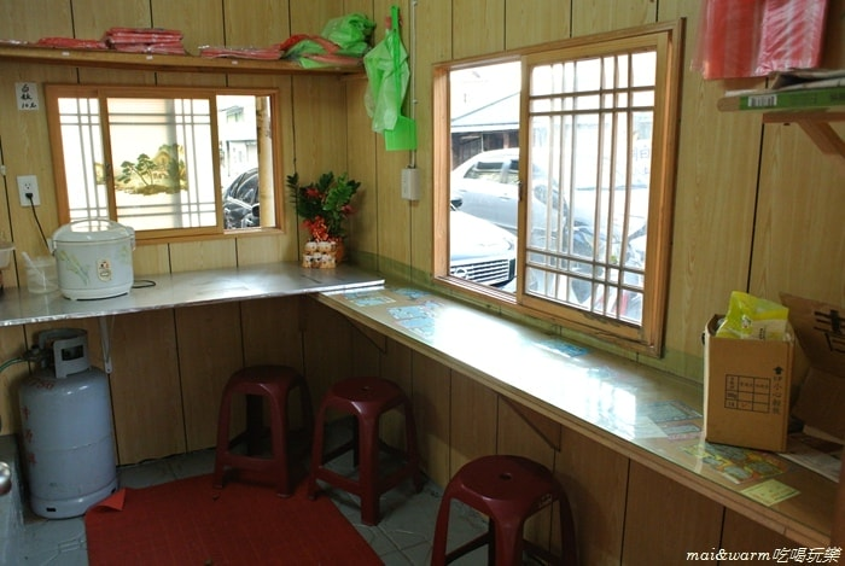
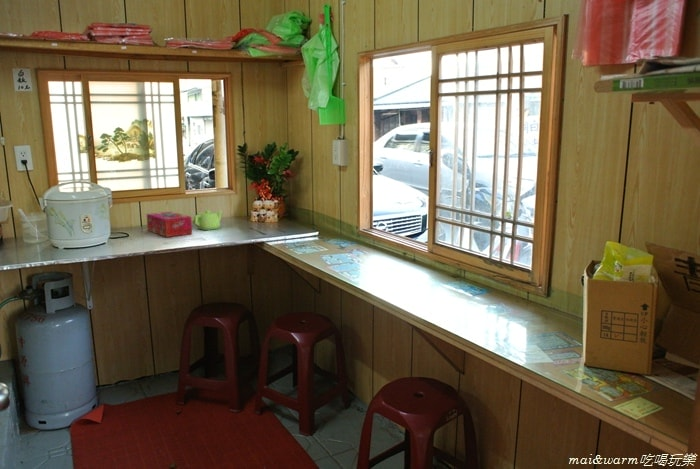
+ teapot (209, 219)
+ tissue box (168, 223)
